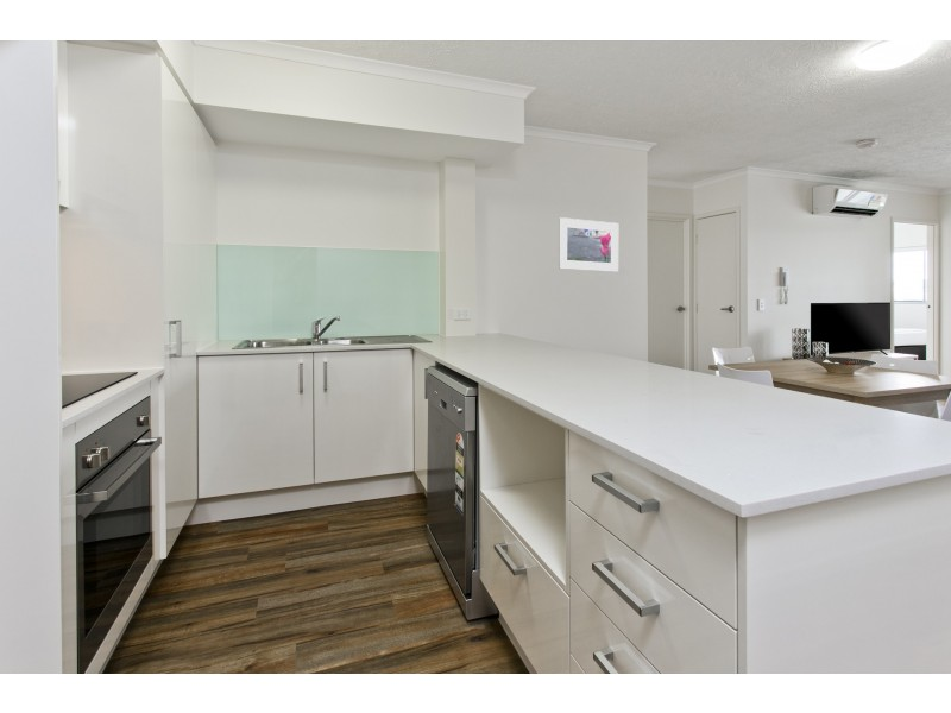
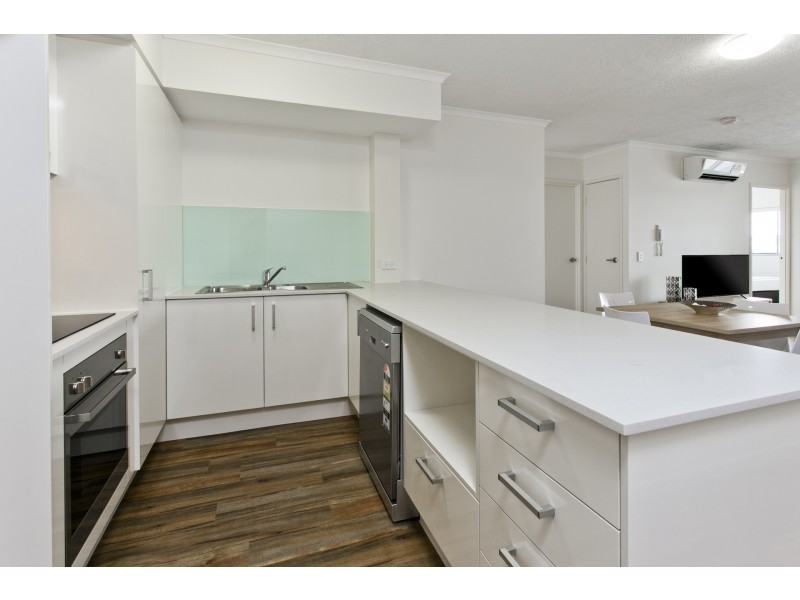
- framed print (588, 245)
